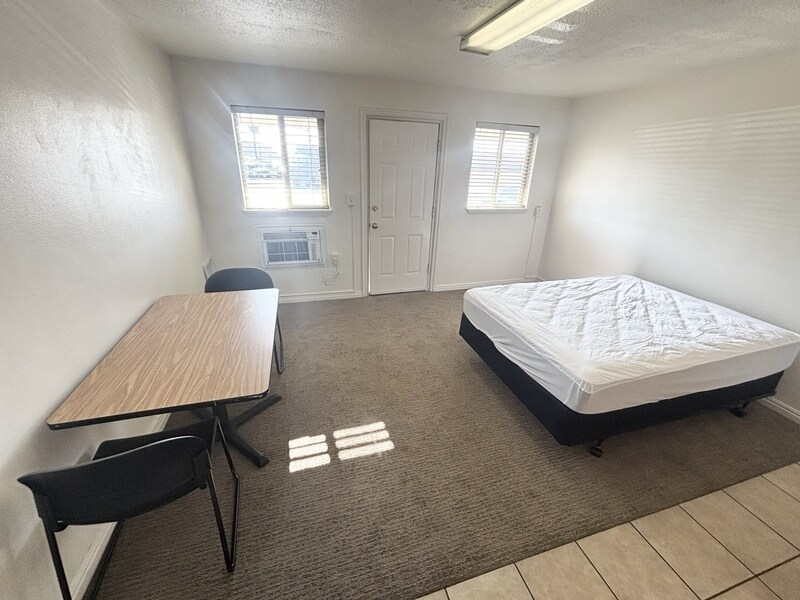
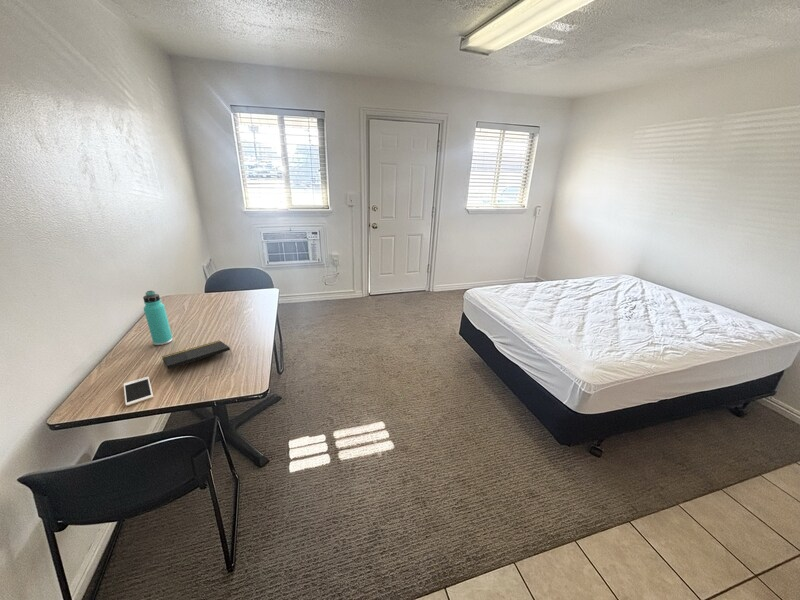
+ cell phone (138, 390)
+ thermos bottle (156, 317)
+ notepad (196, 353)
